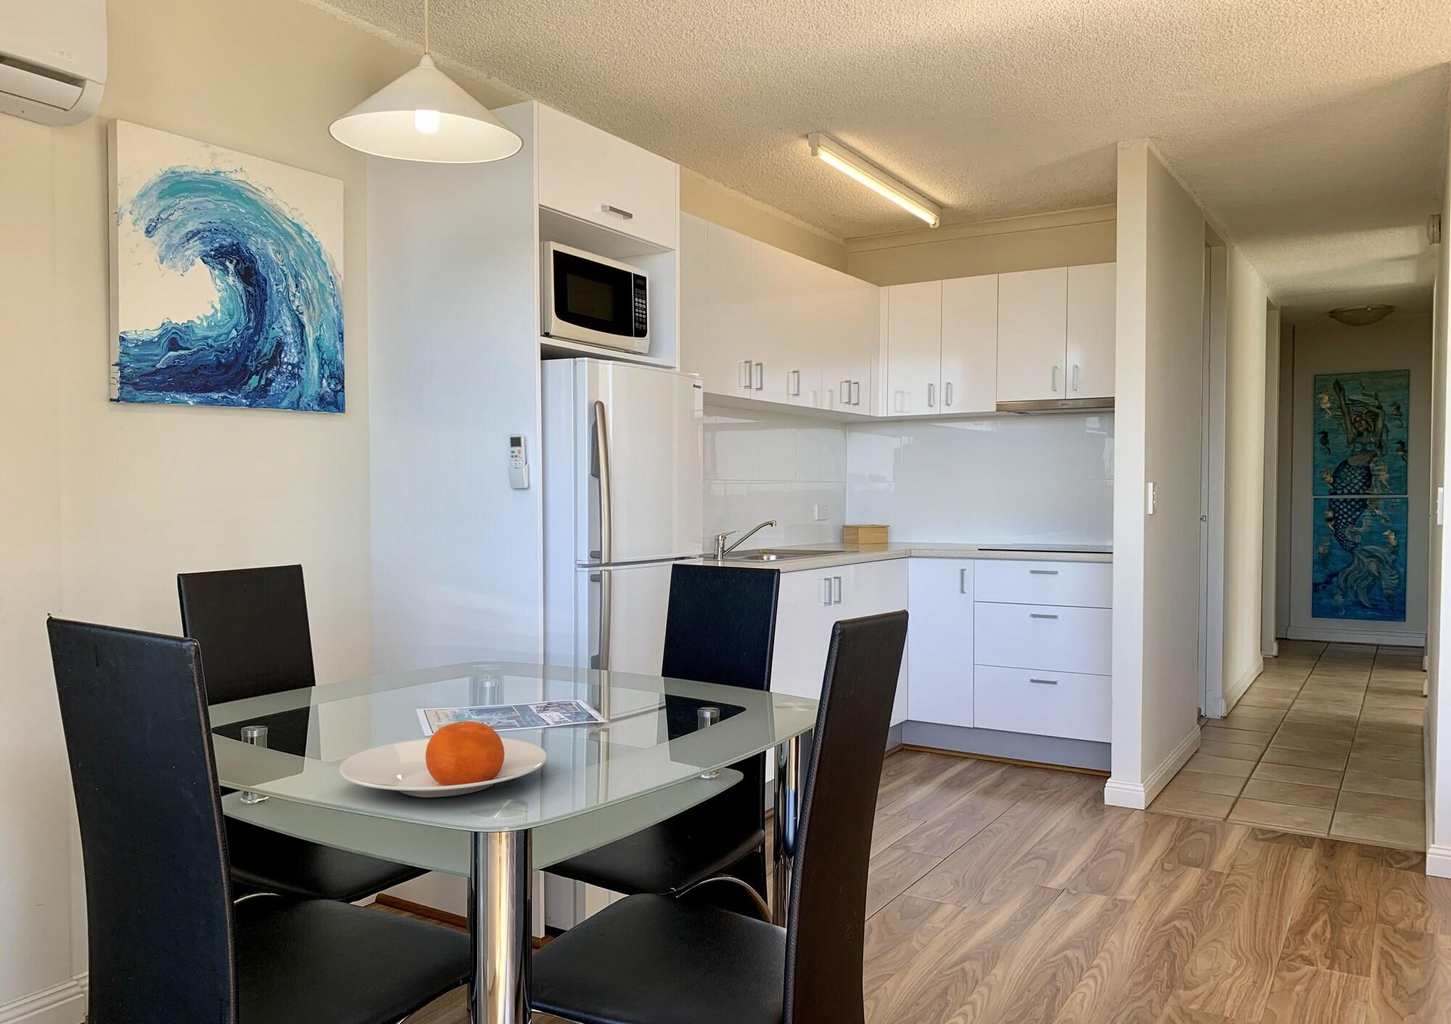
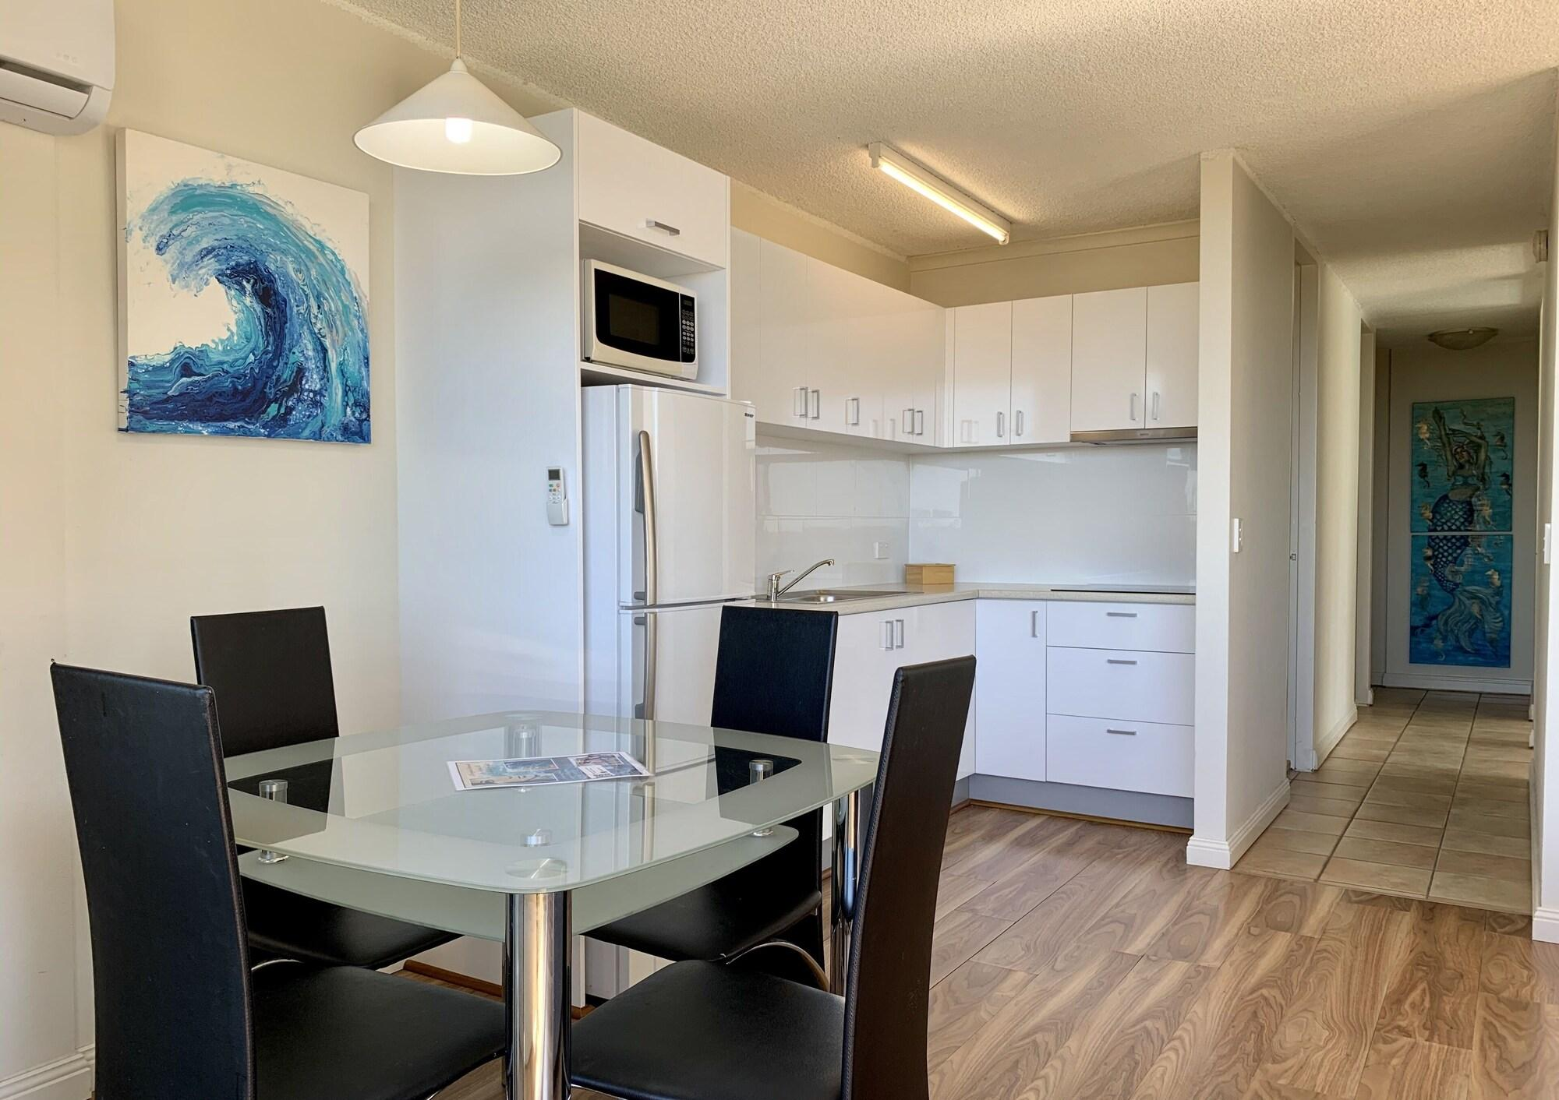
- plate (446, 752)
